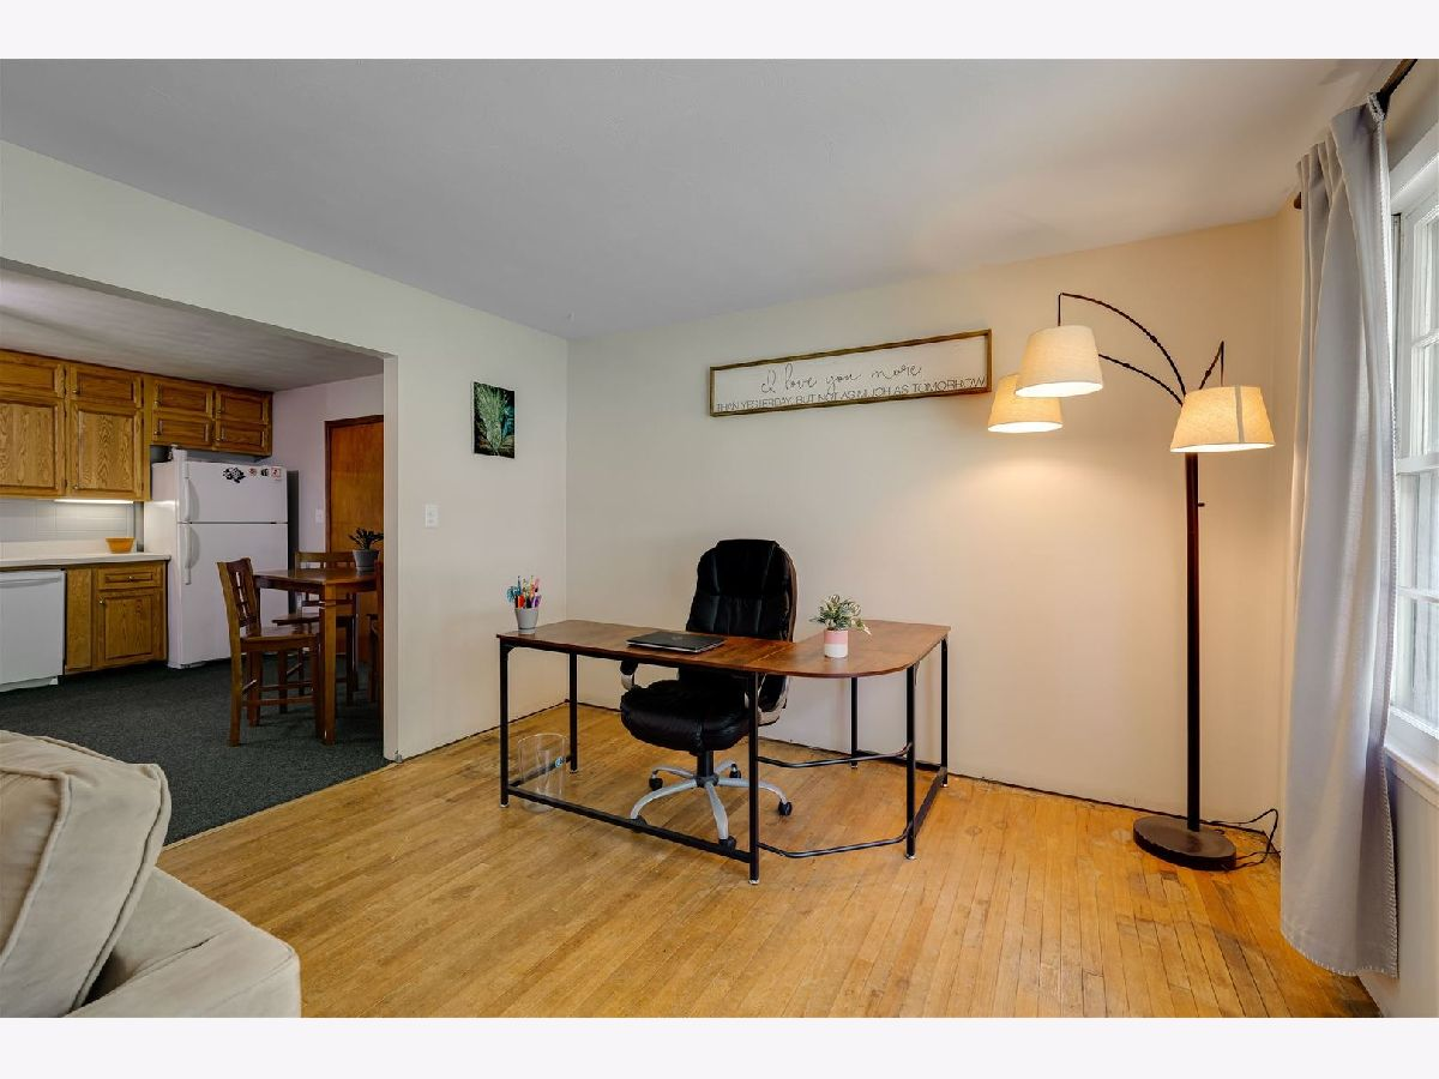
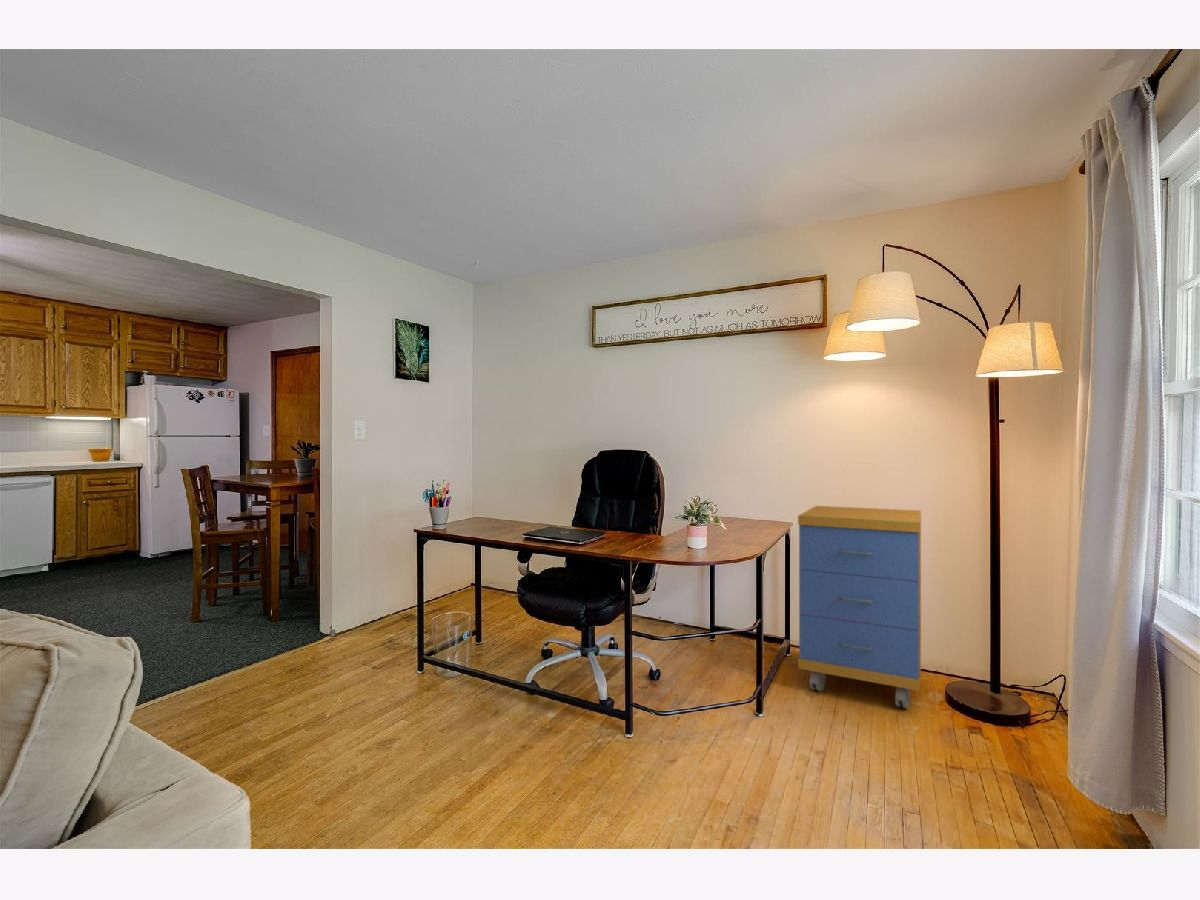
+ storage cabinet (861, 598)
